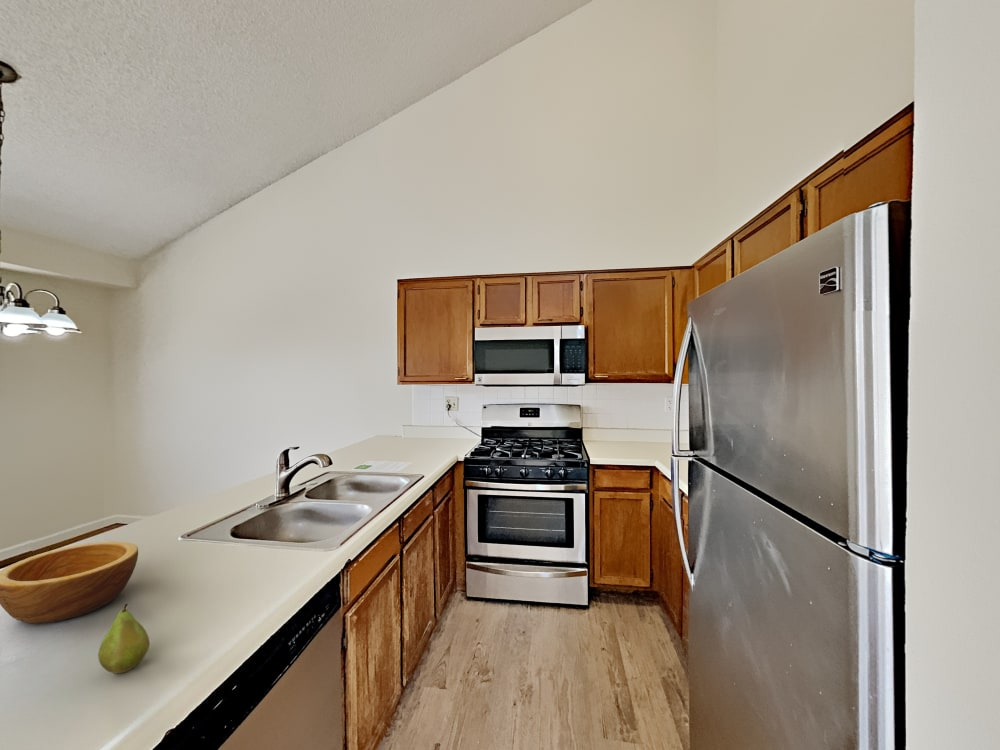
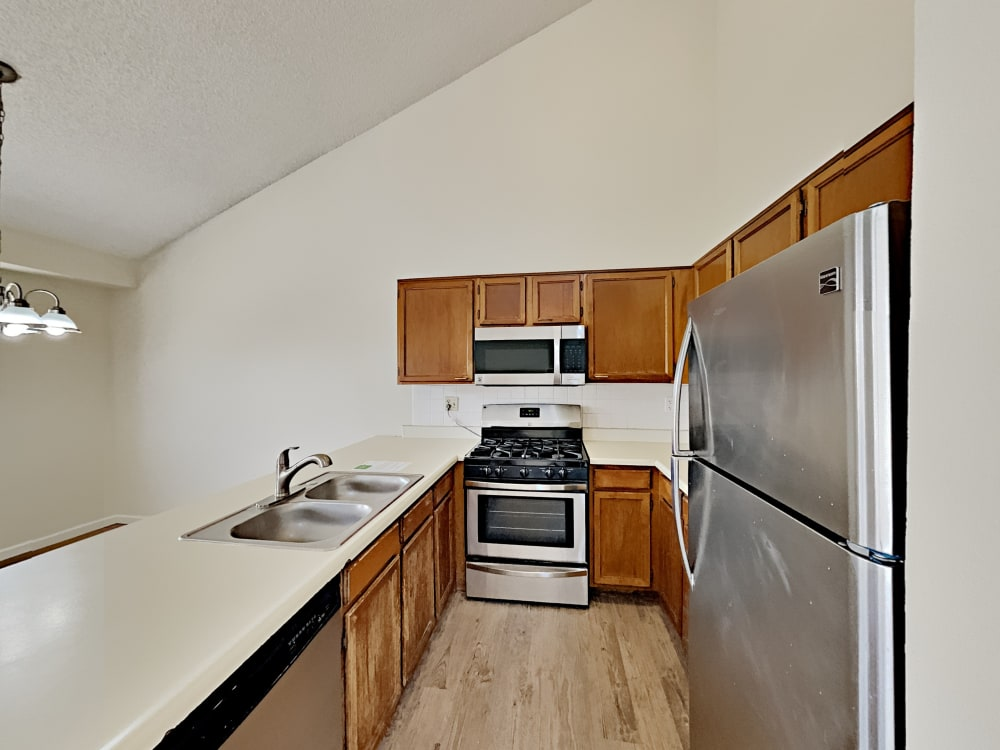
- fruit (125, 633)
- bowl (71, 582)
